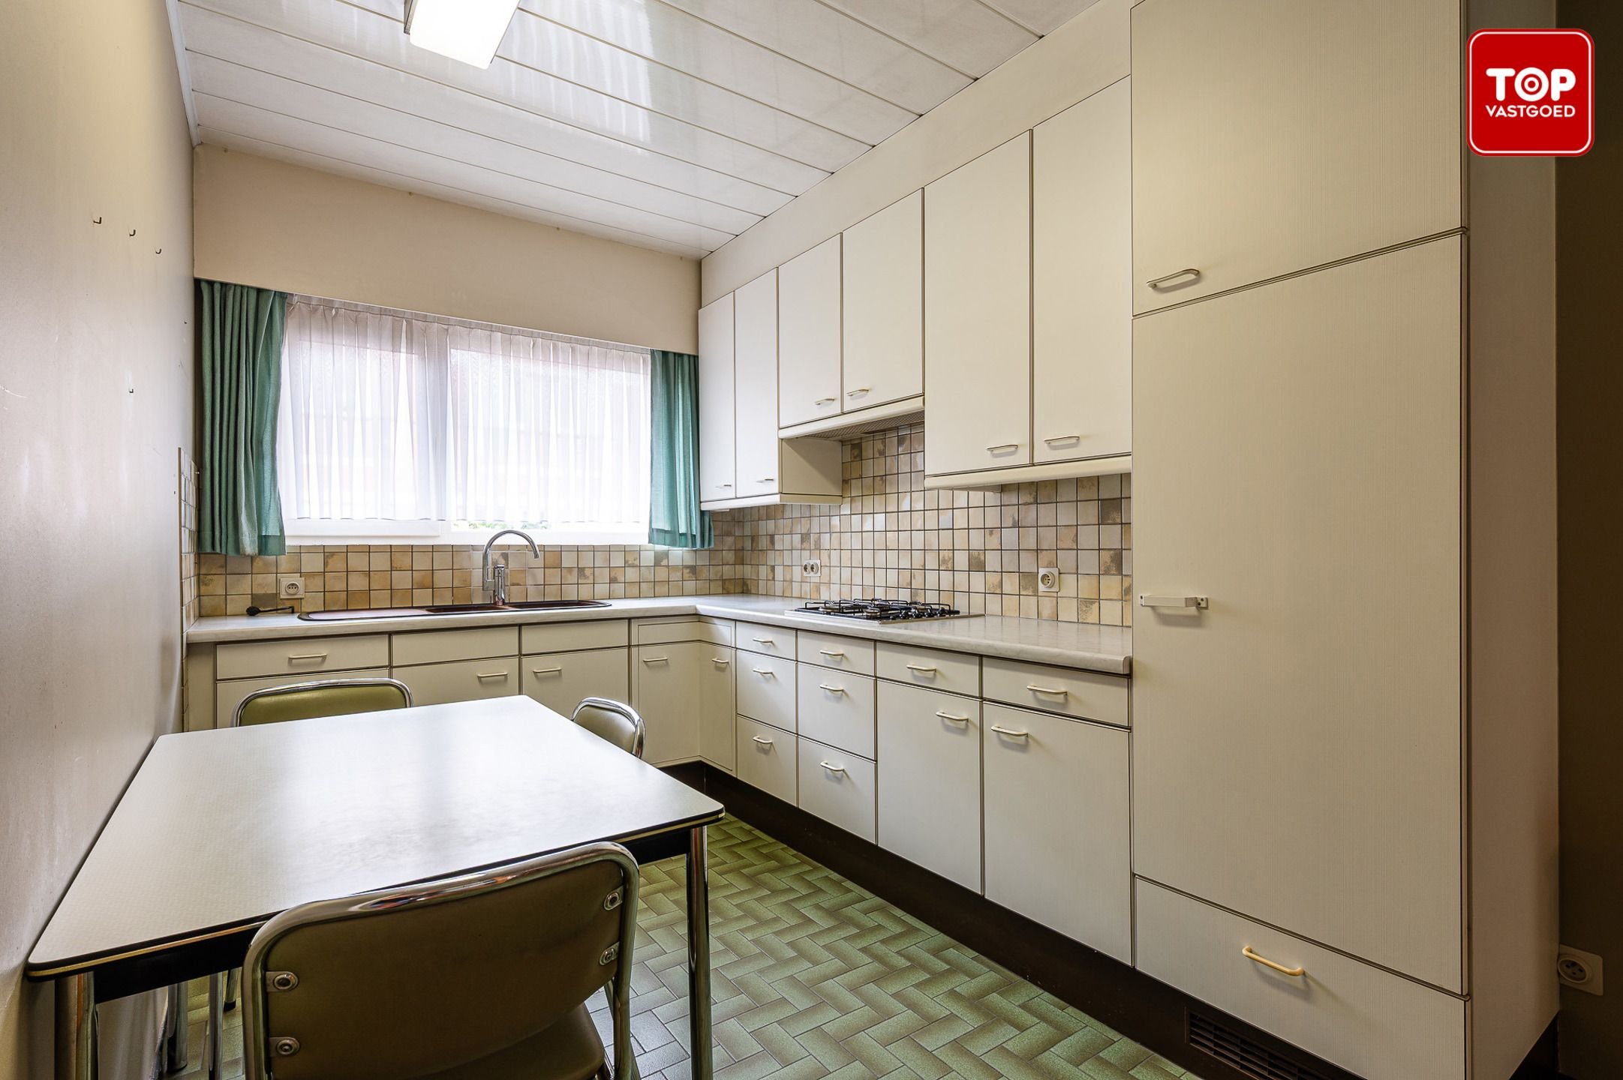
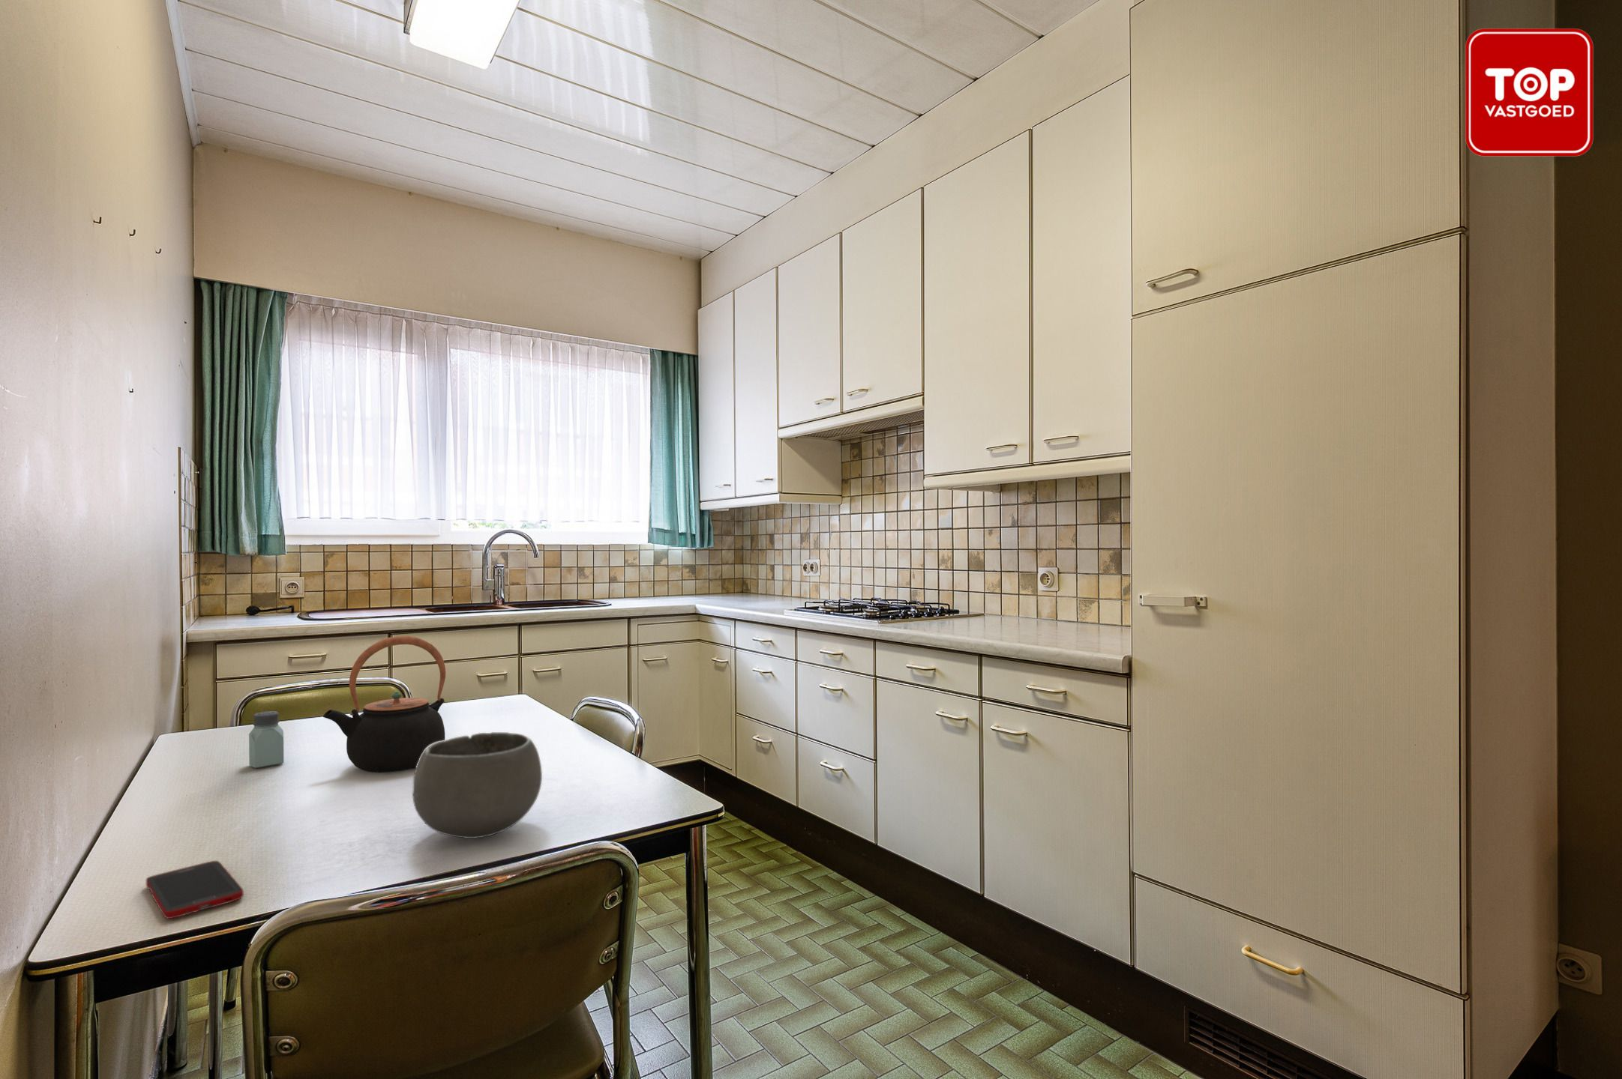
+ teapot (387, 701)
+ cell phone (194, 888)
+ ceramic bowl (480, 786)
+ saltshaker (266, 738)
